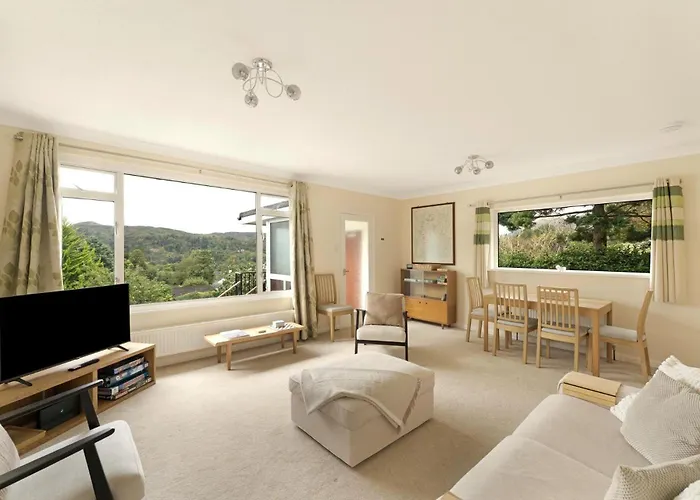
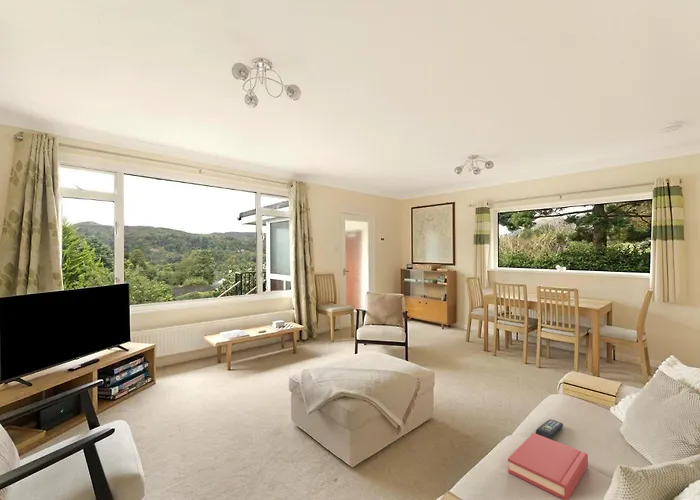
+ remote control (549, 429)
+ hardback book (548, 462)
